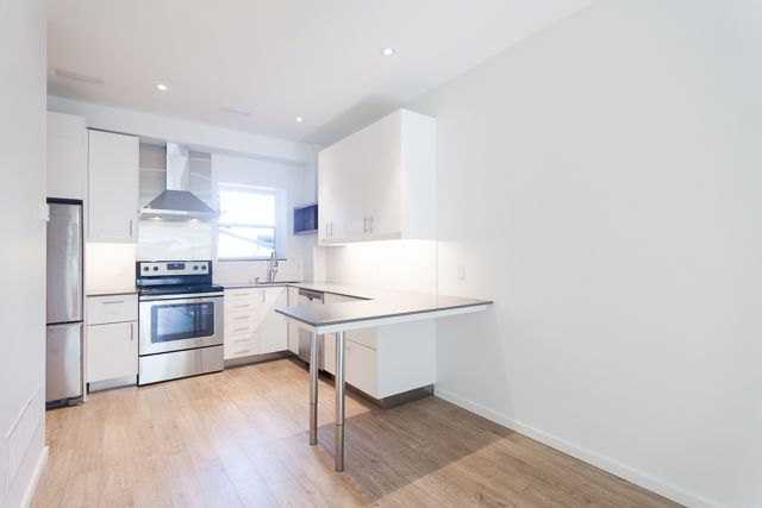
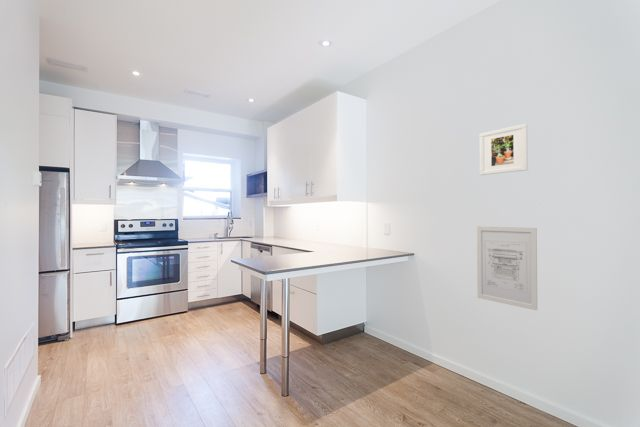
+ wall art (505, 265)
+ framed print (502, 150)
